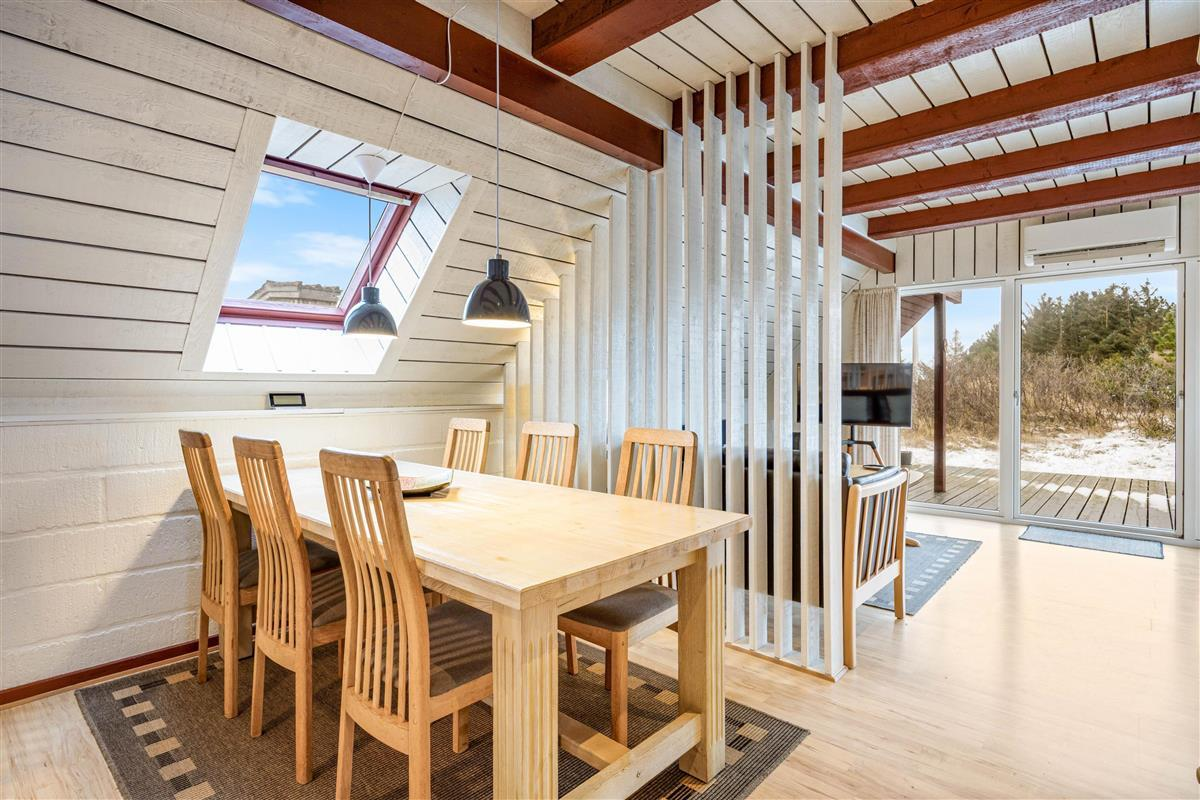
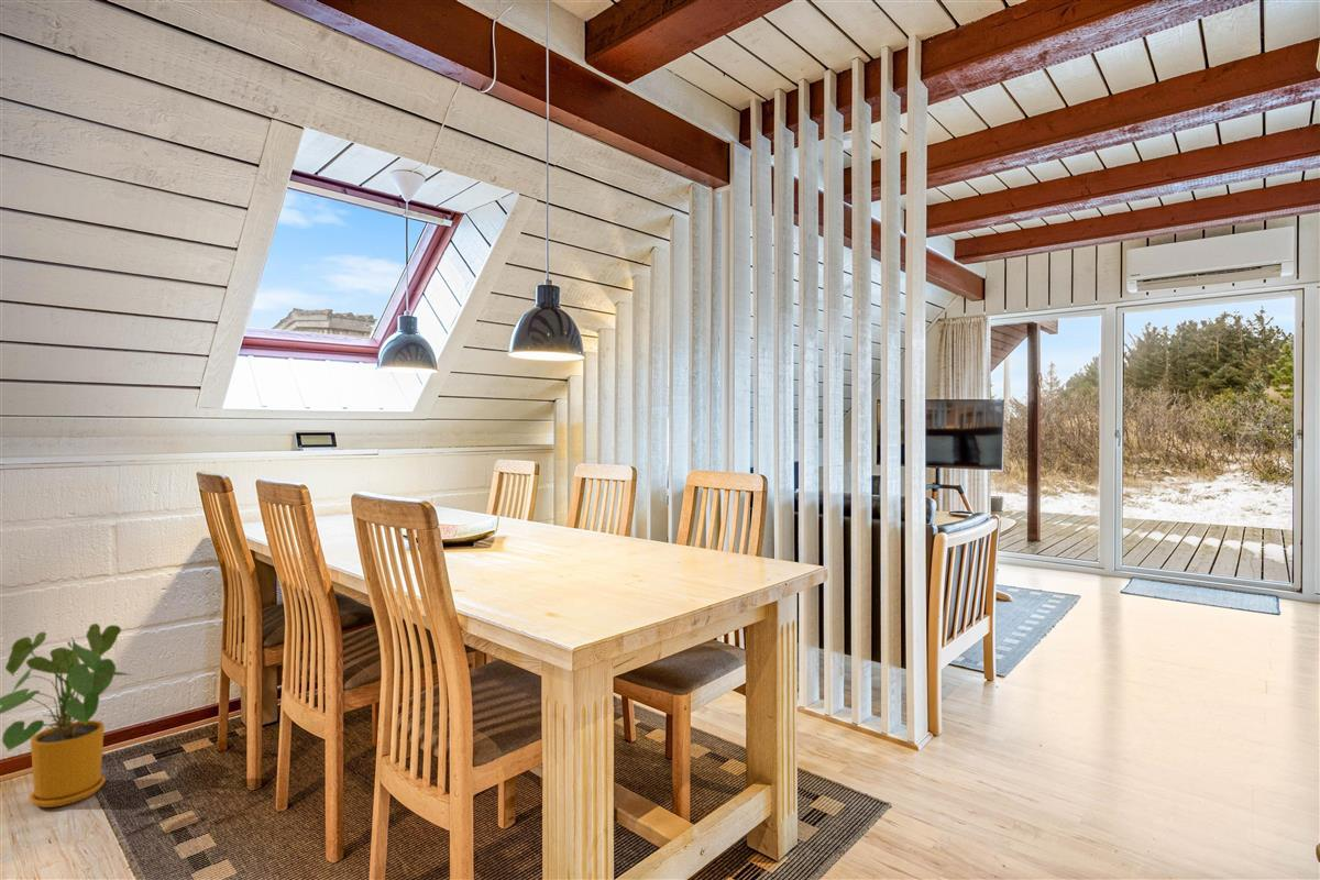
+ house plant (61, 716)
